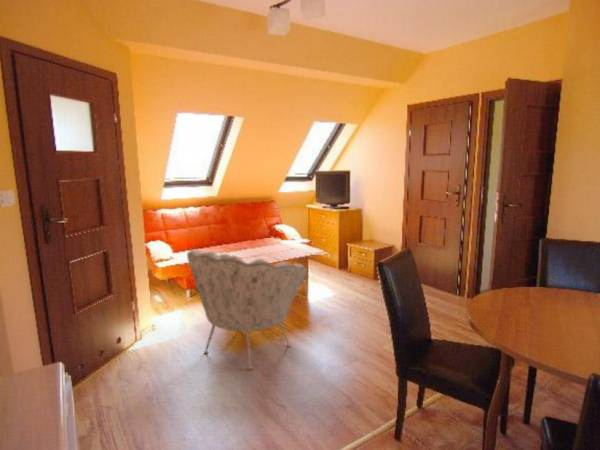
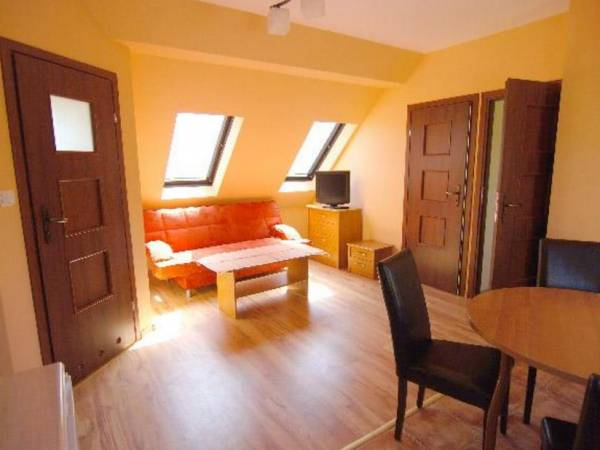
- armchair (242, 298)
